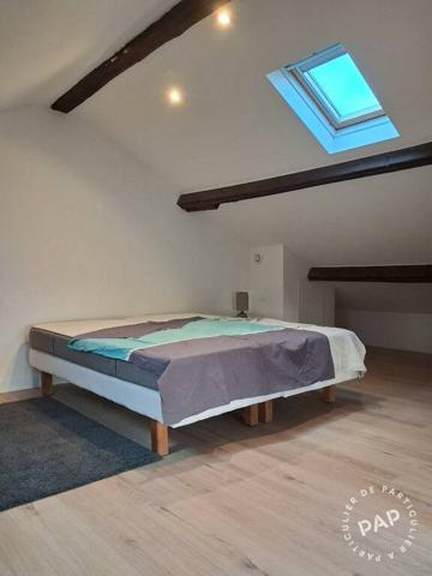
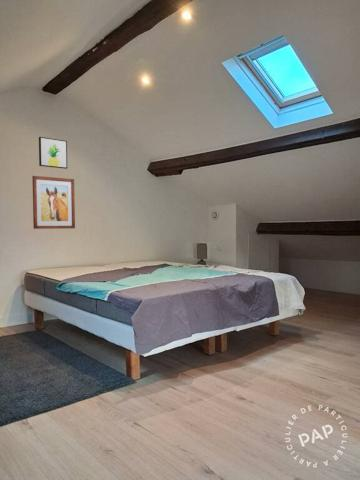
+ wall art (54, 203)
+ wall art (53, 153)
